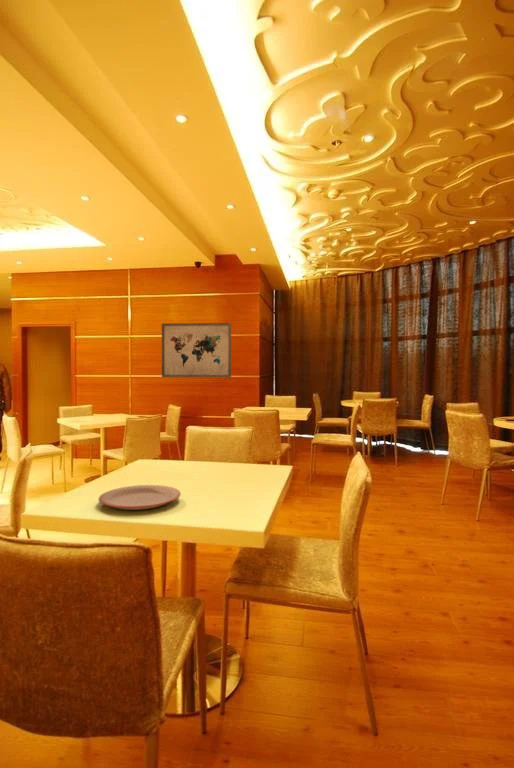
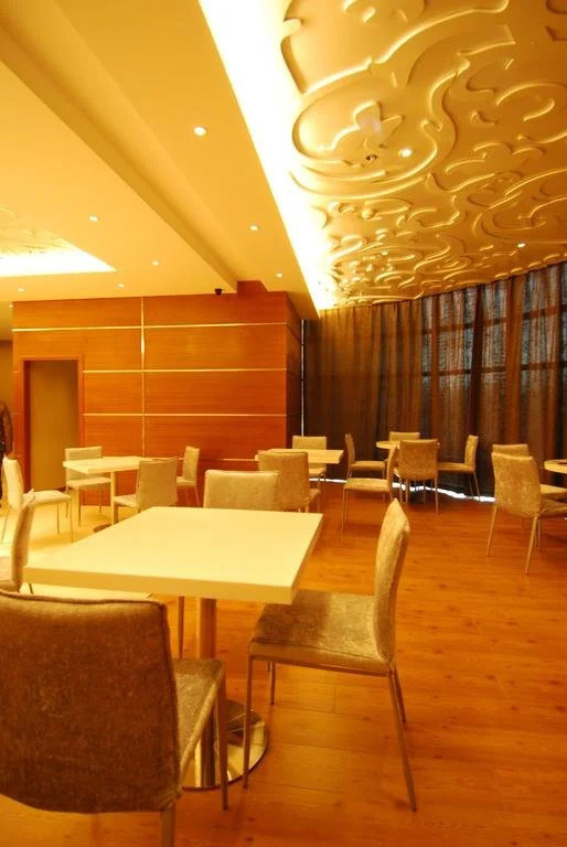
- plate (140, 498)
- wall art (196, 350)
